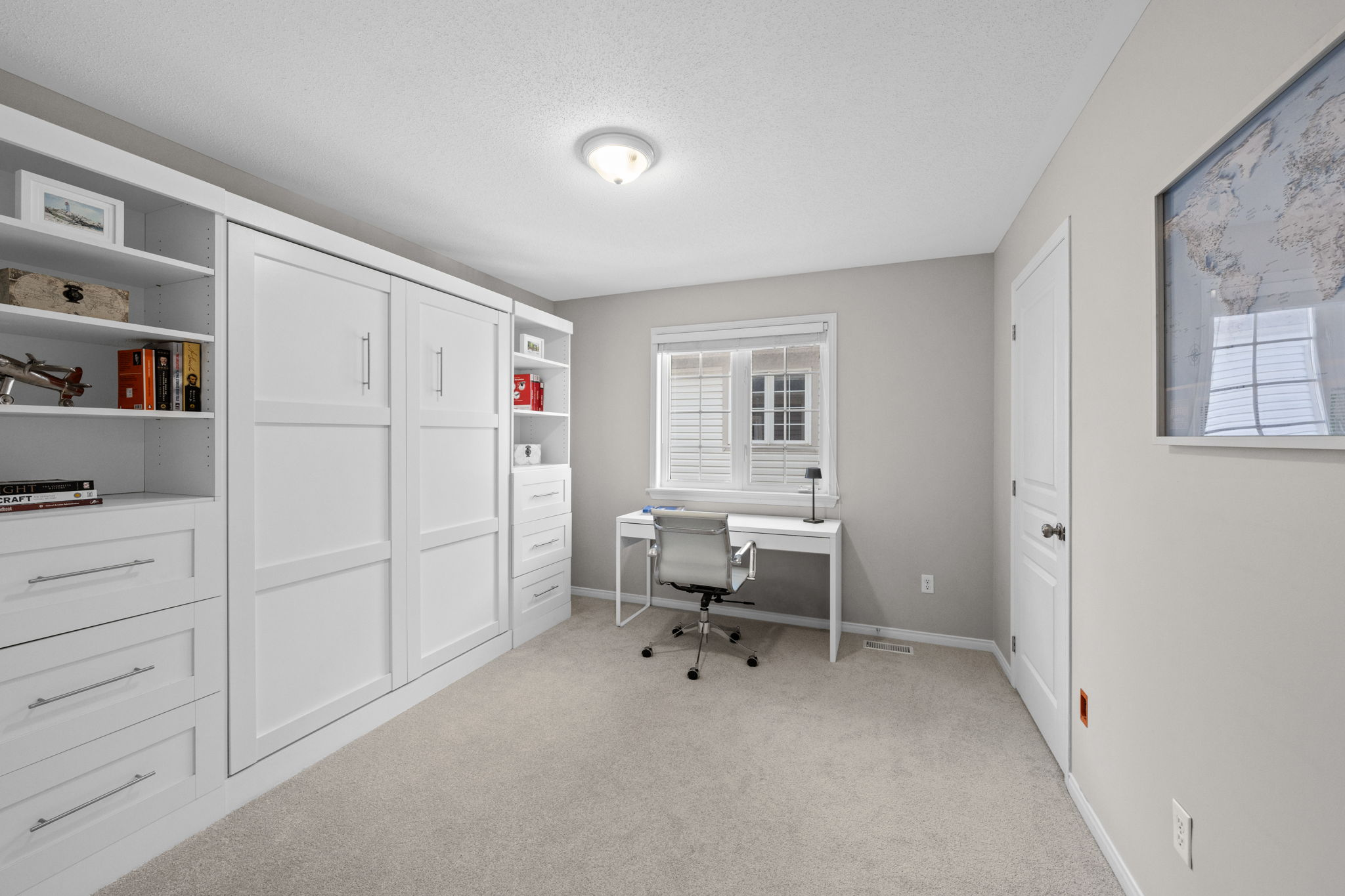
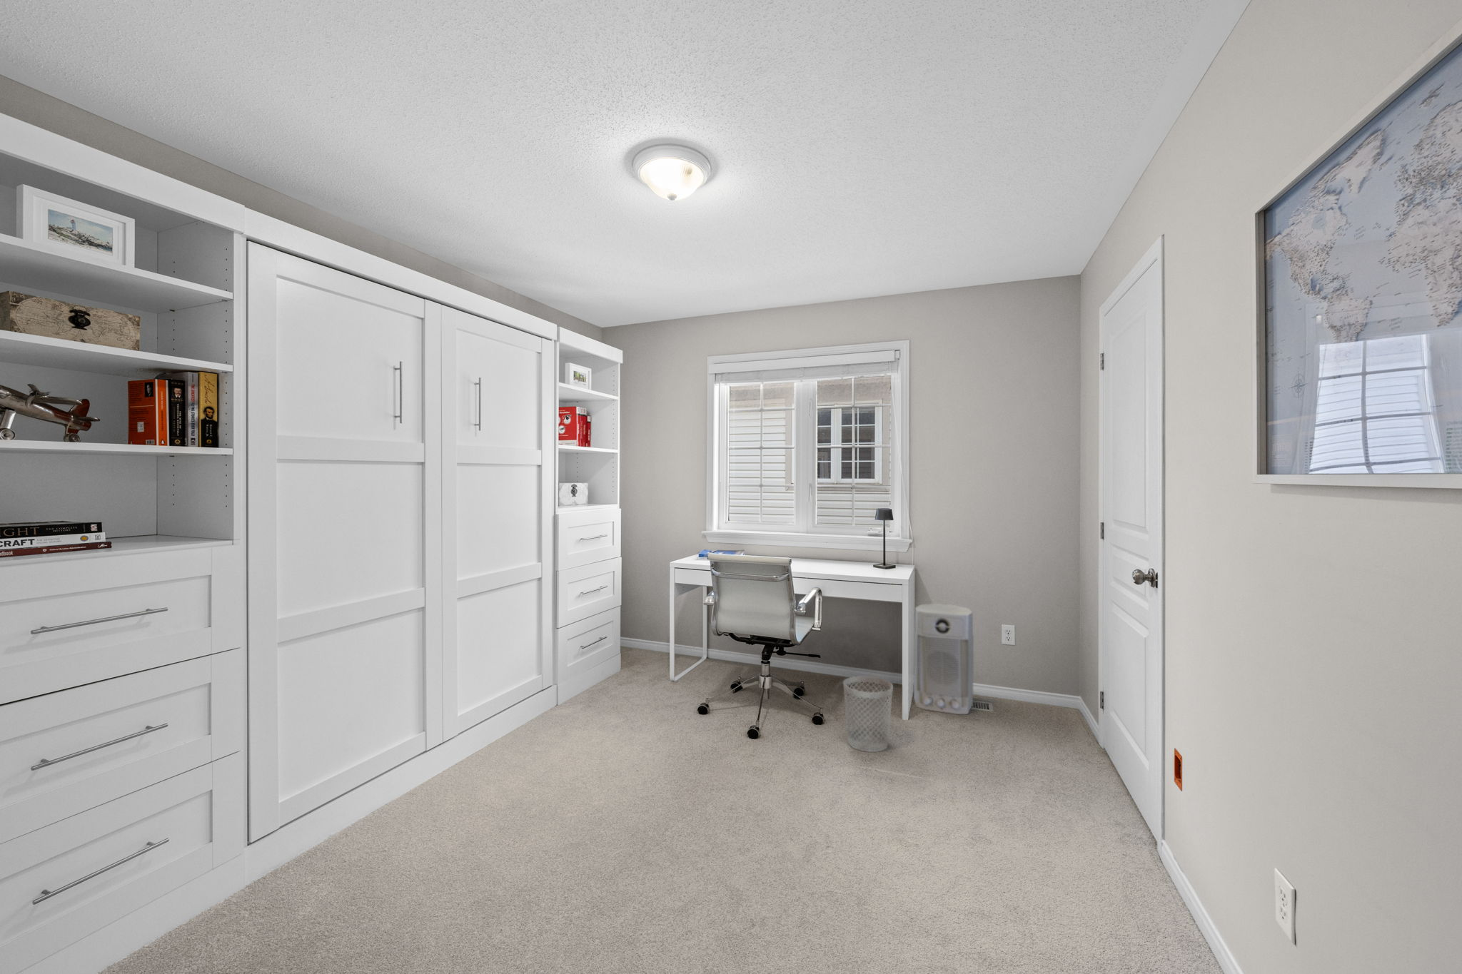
+ air purifier (944, 655)
+ wastebasket (867, 713)
